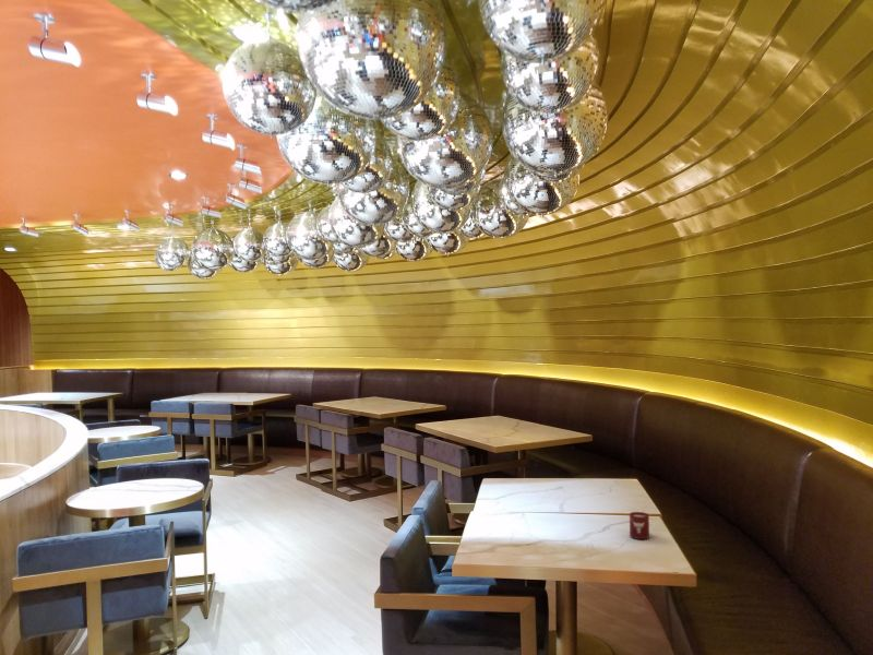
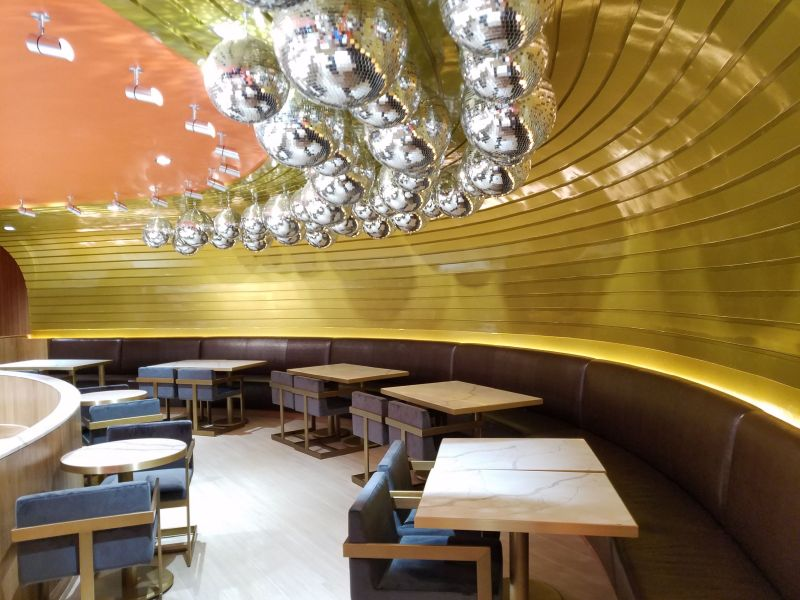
- cup (638, 524)
